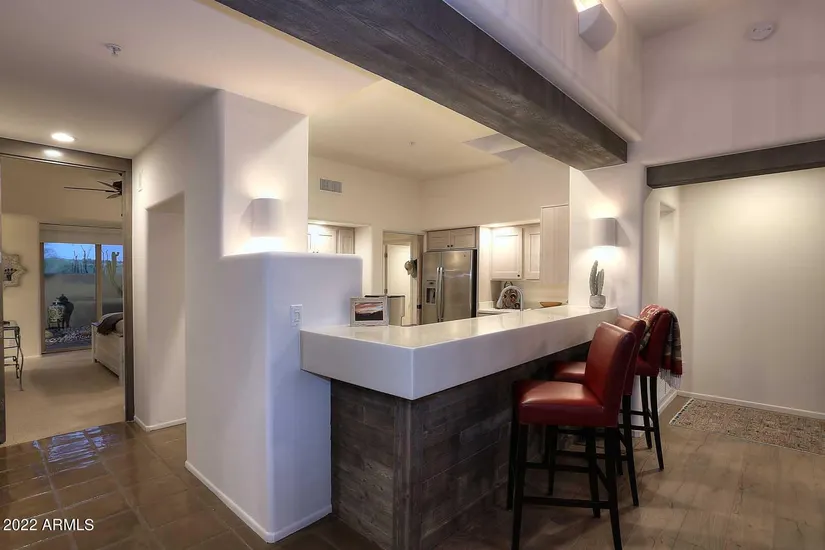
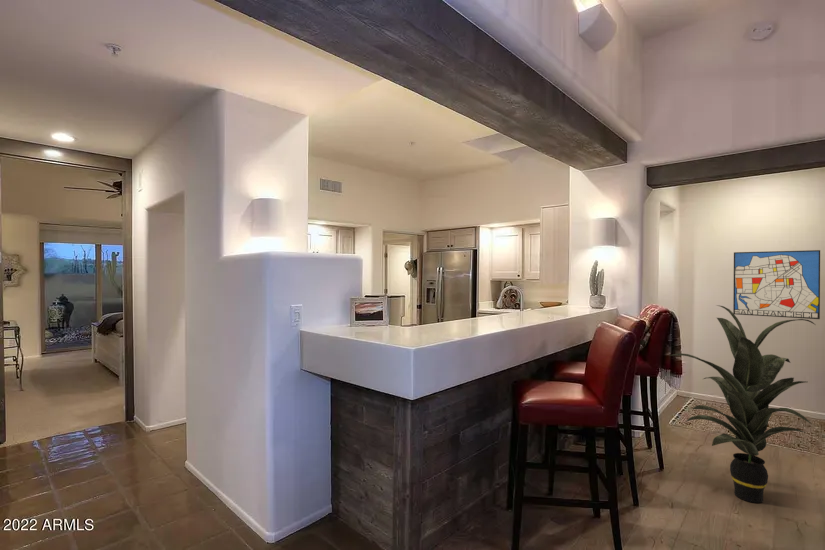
+ wall art (774, 283)
+ indoor plant (741, 399)
